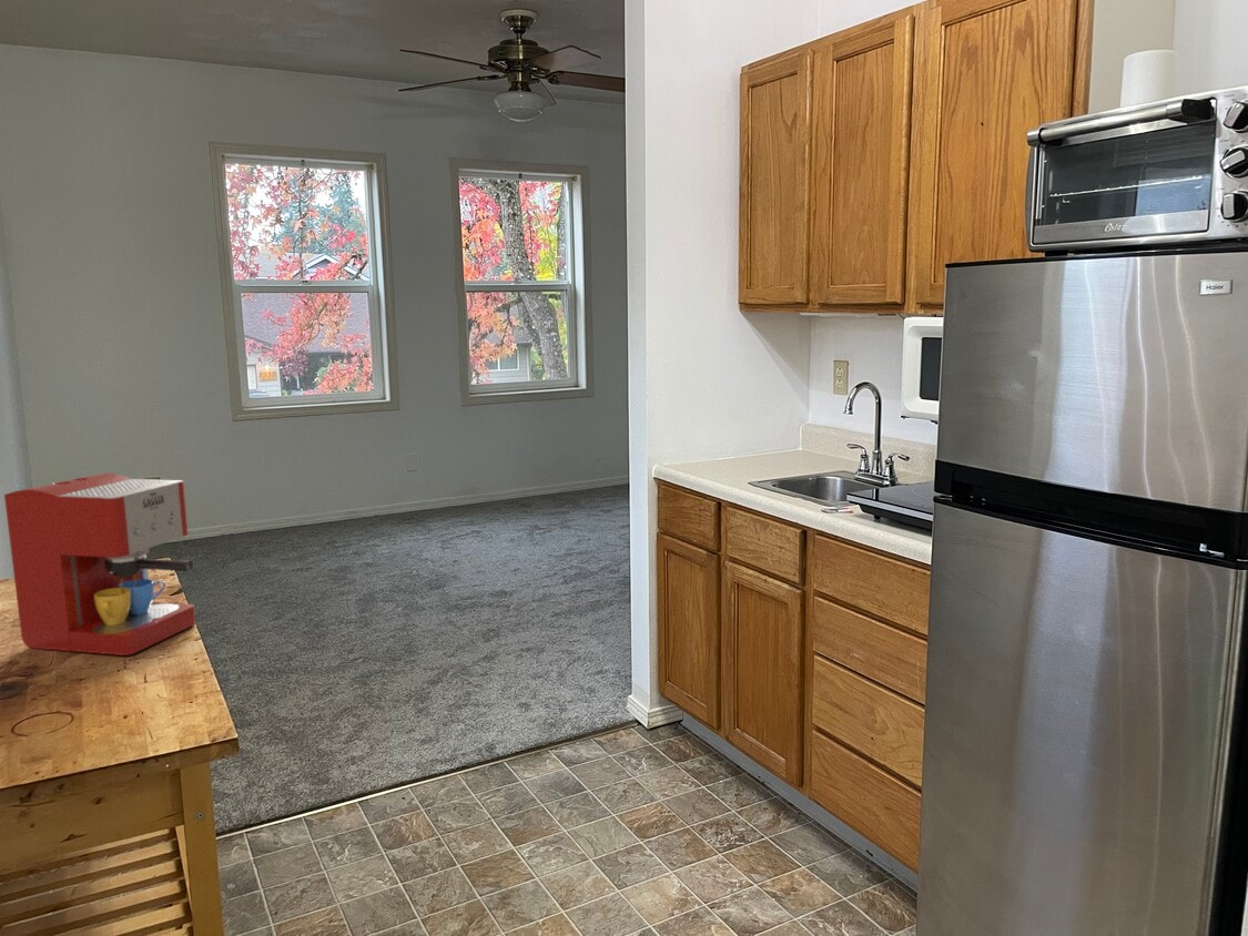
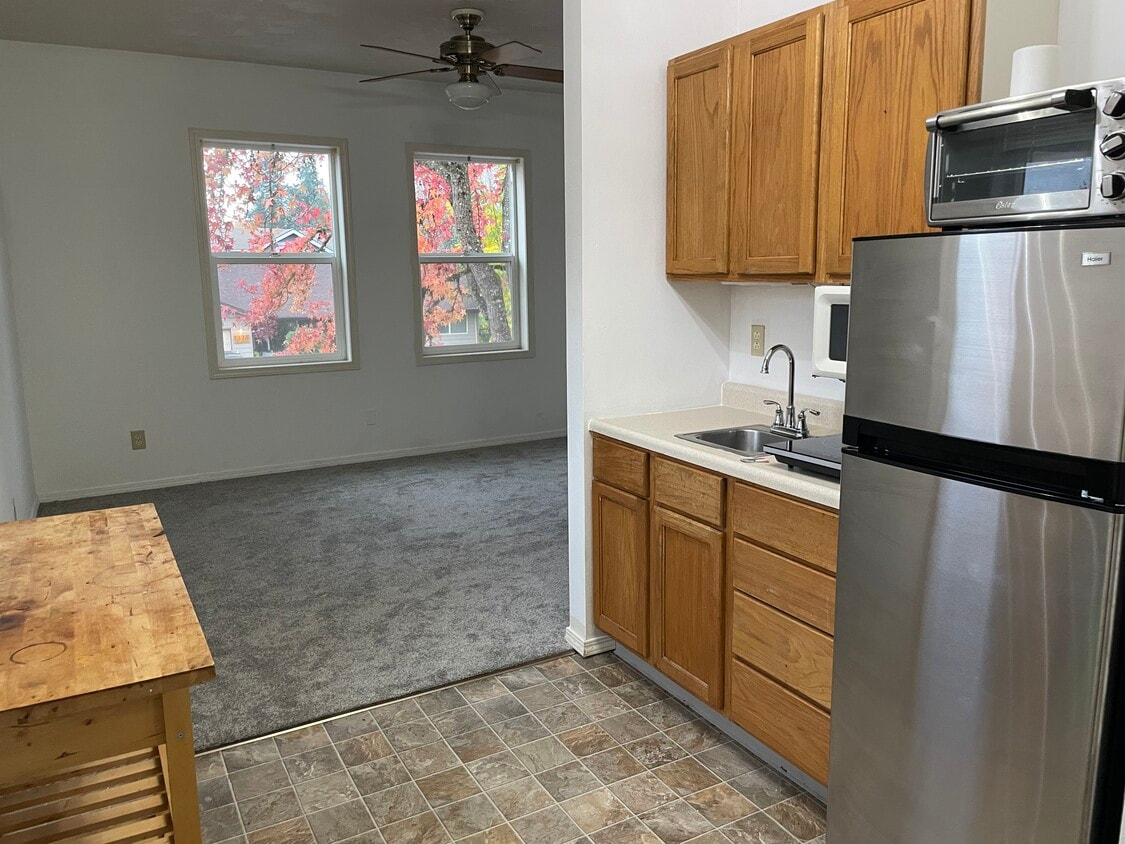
- coffee maker (104, 559)
